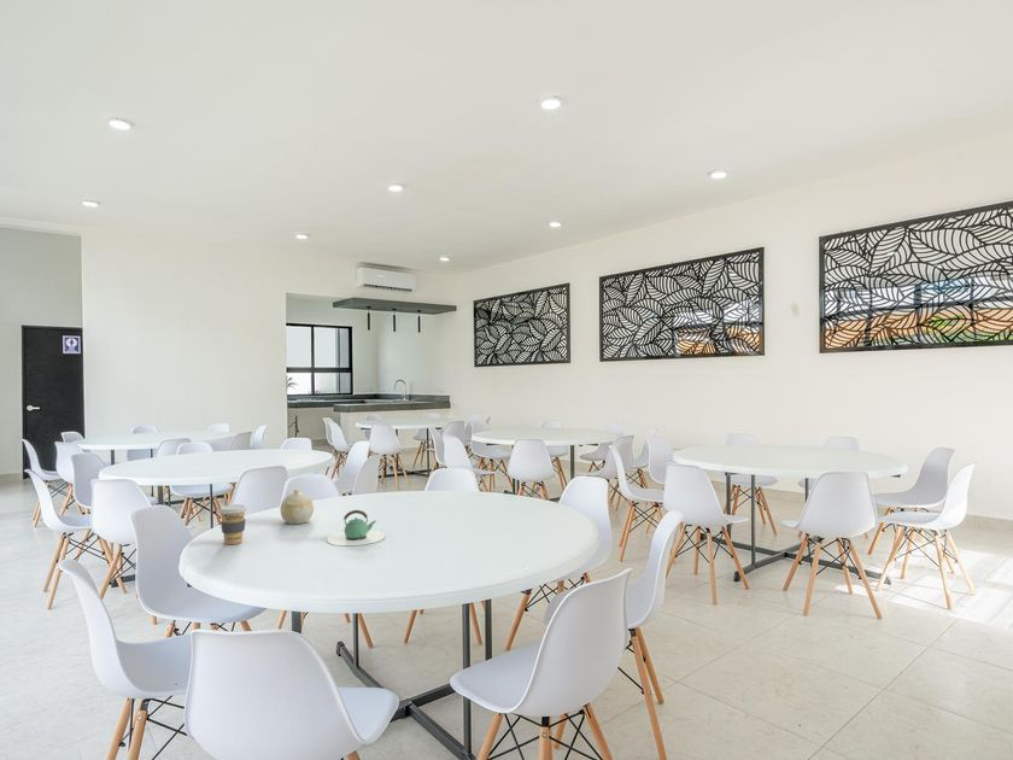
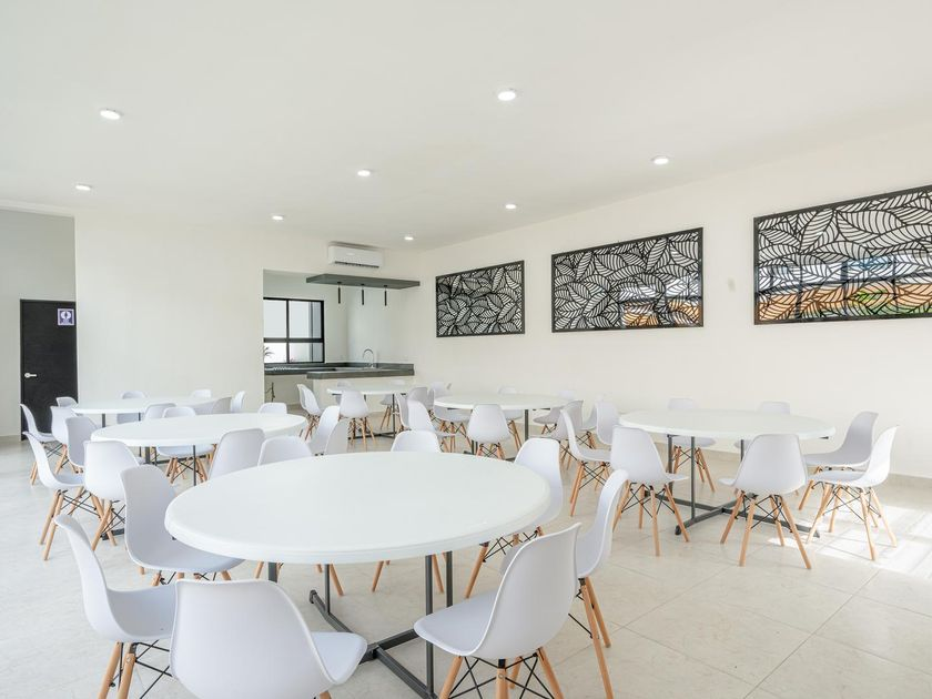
- sugar bowl (297, 504)
- teapot (356, 524)
- coffee cup (233, 524)
